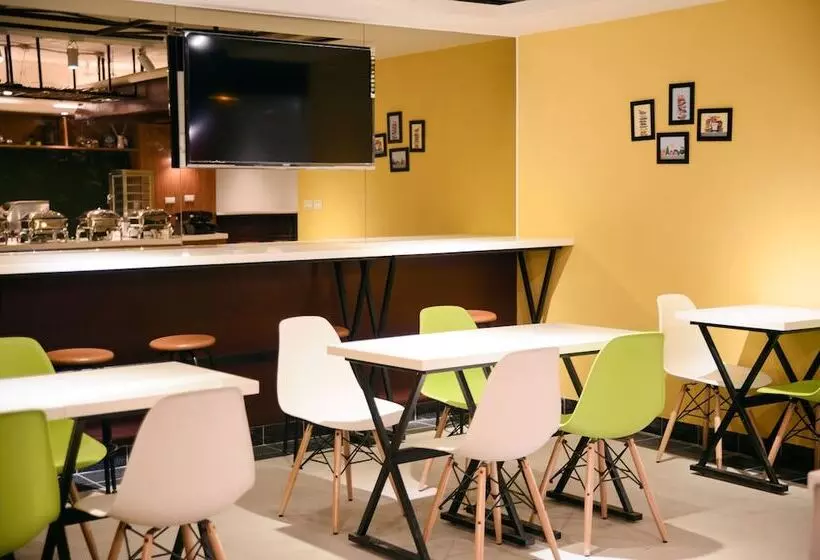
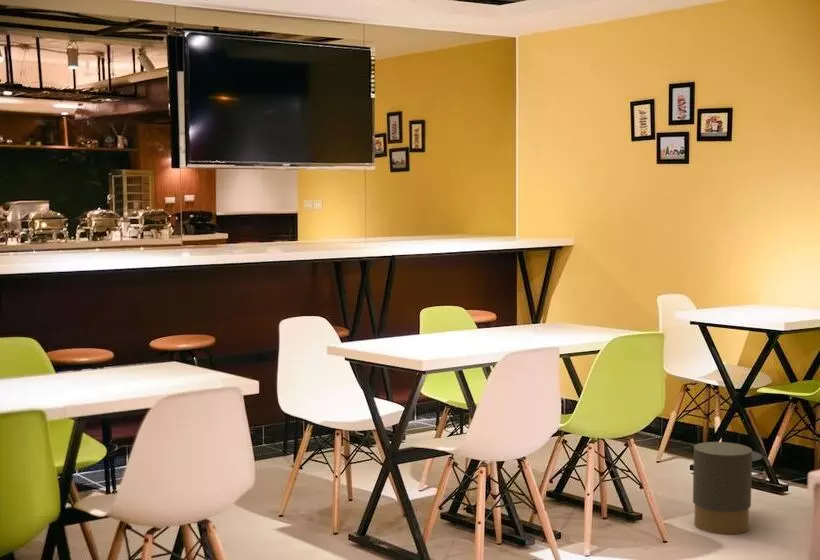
+ trash can (727, 484)
